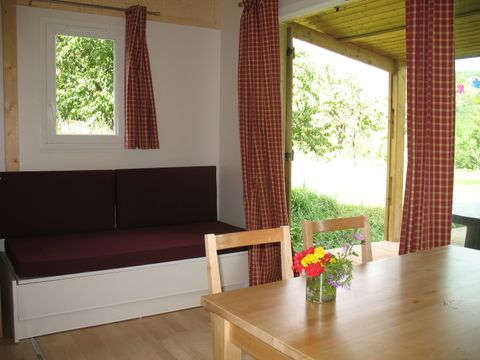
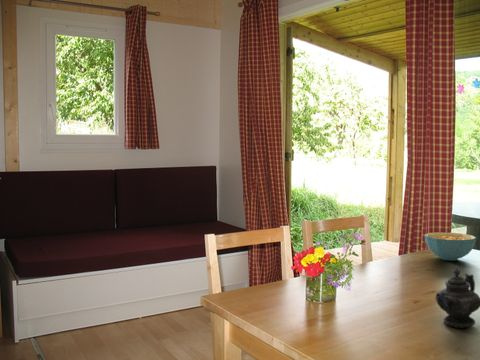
+ teapot (456, 295)
+ cereal bowl (449, 247)
